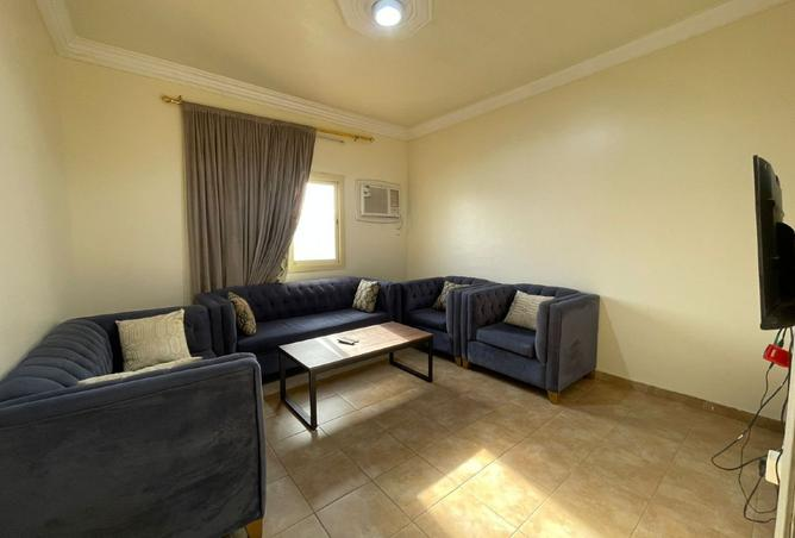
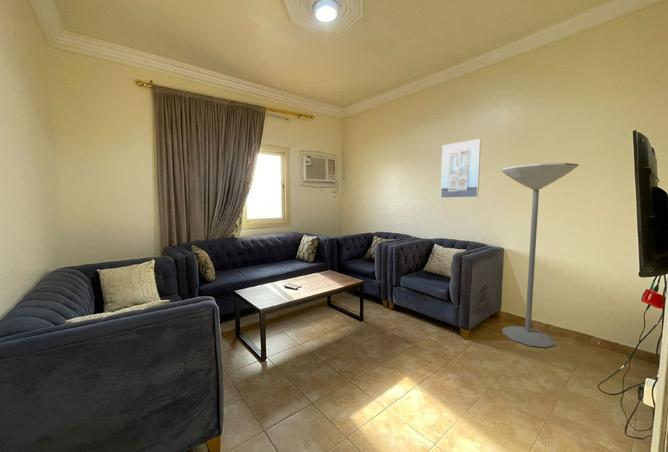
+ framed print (459, 170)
+ floor lamp (532, 253)
